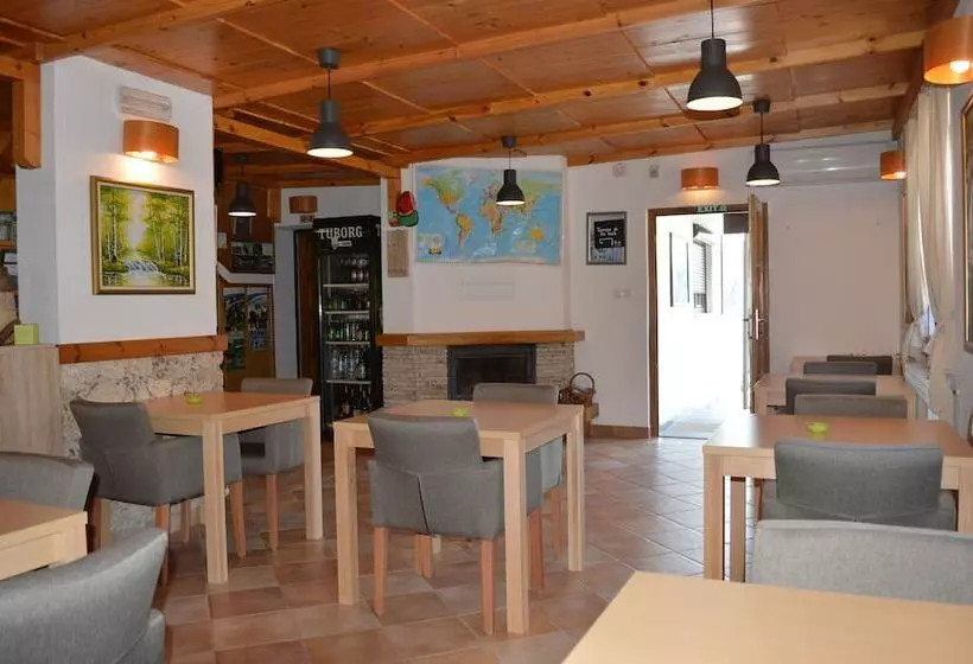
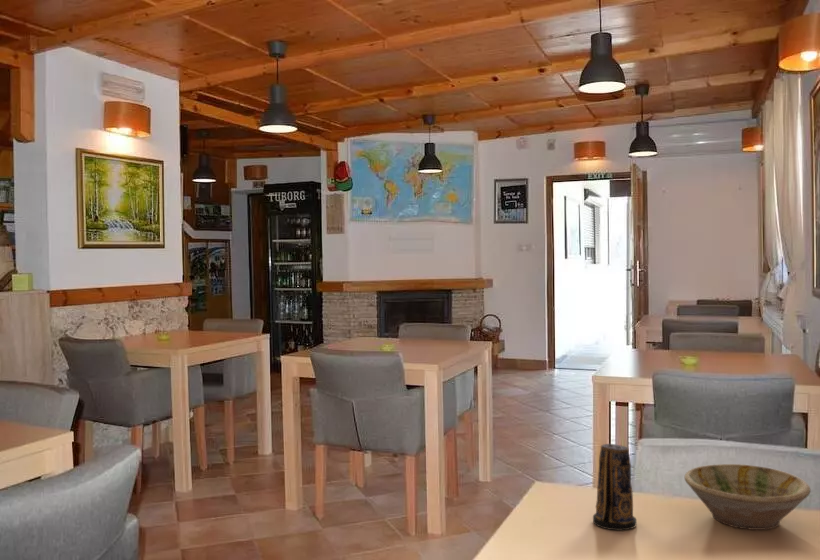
+ candle (613, 484)
+ bowl (745, 499)
